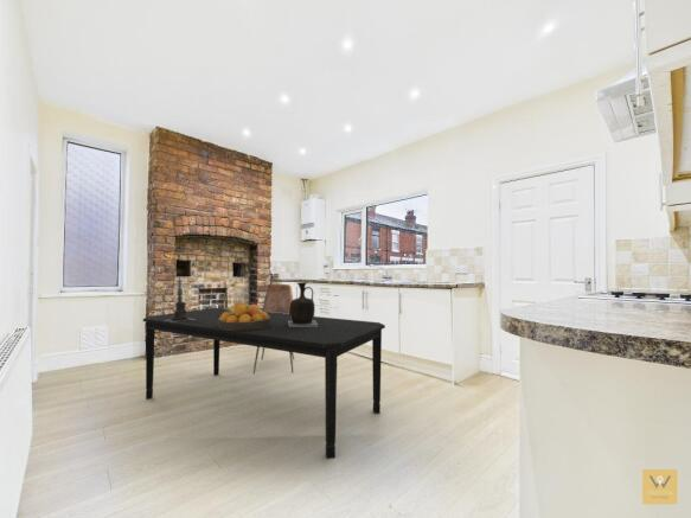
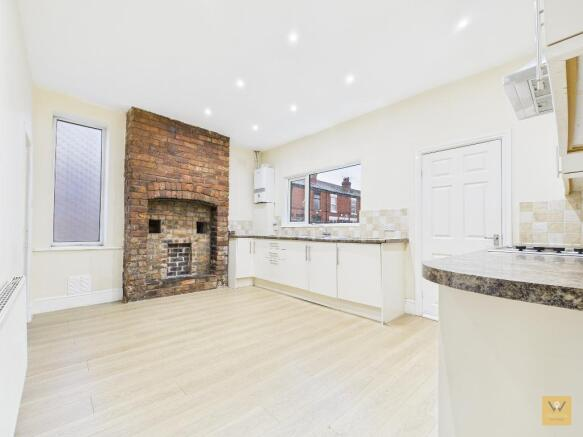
- candle holder (179, 296)
- dining table (257, 346)
- dining chair (276, 312)
- vase (302, 302)
- fruit bowl (244, 314)
